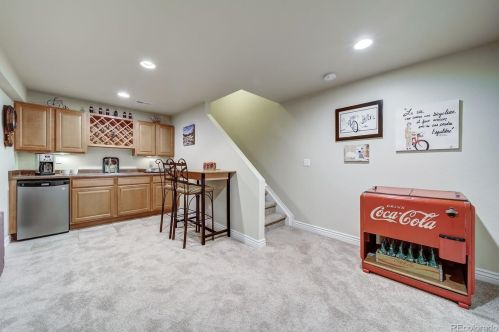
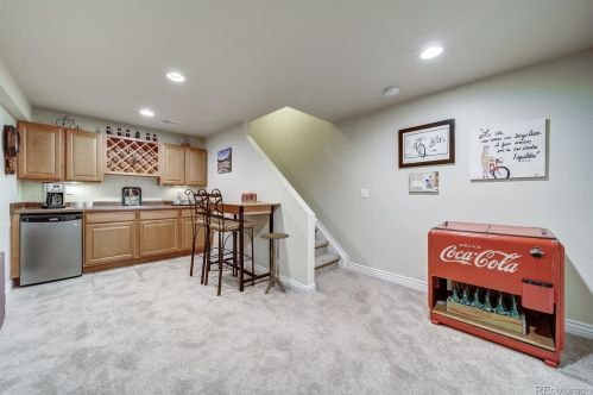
+ side table (273, 262)
